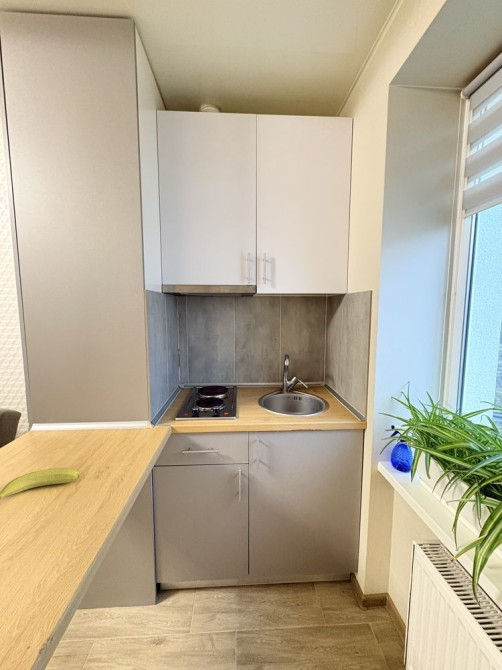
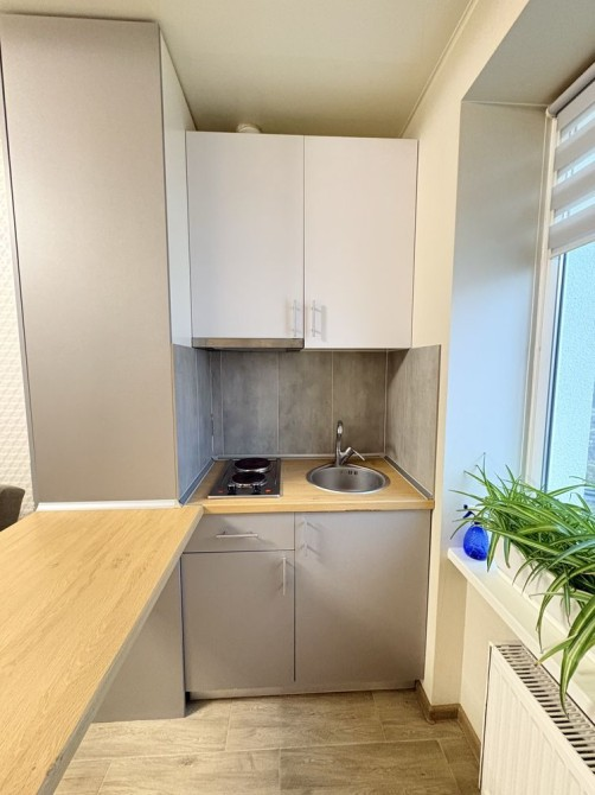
- fruit (40, 483)
